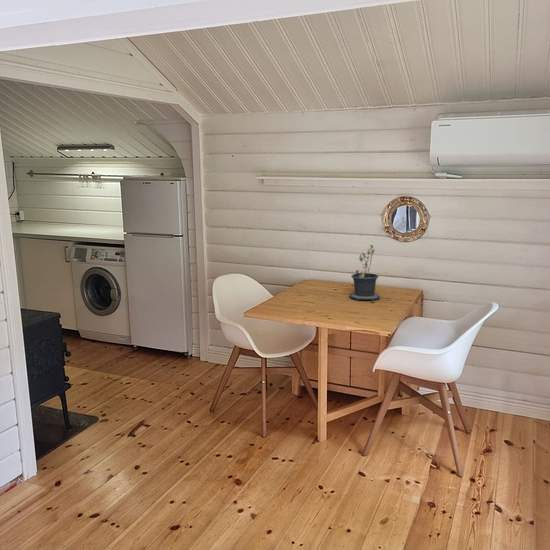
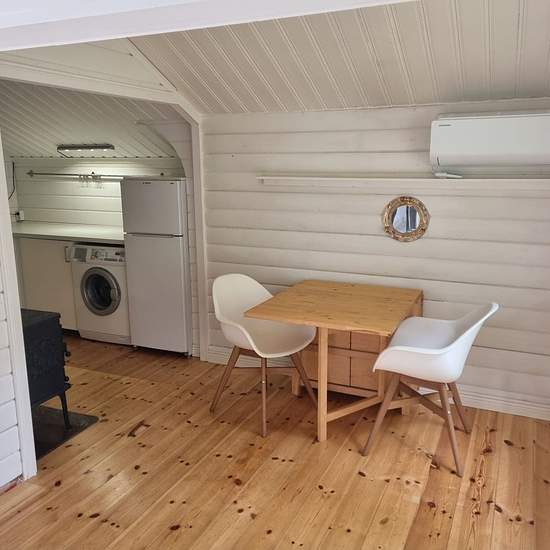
- potted plant (365, 271)
